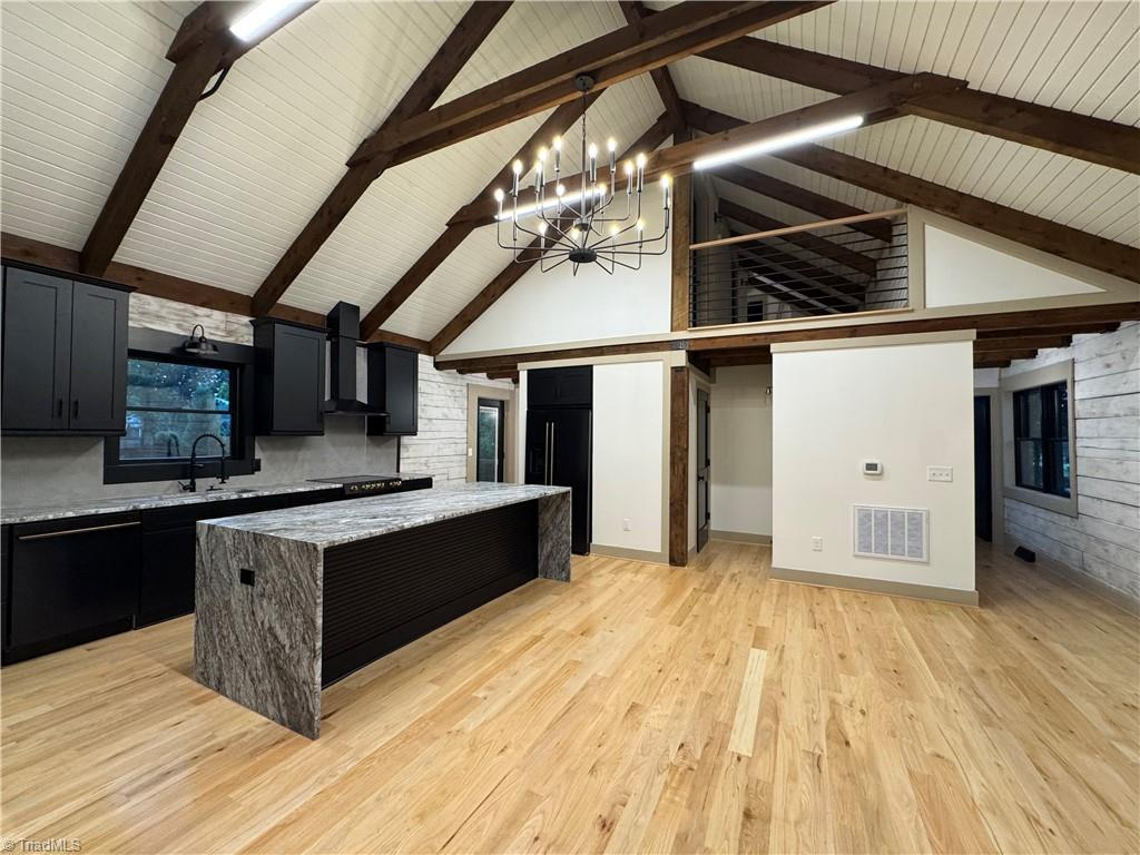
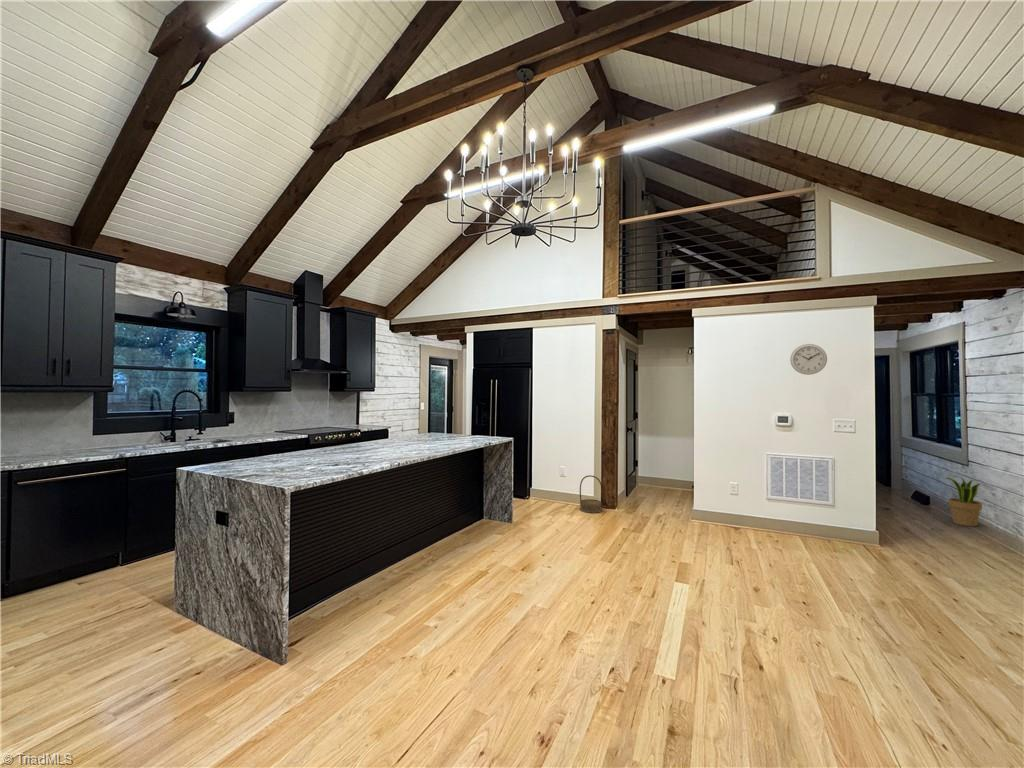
+ potted plant (963, 500)
+ basket (591, 499)
+ wall clock (808, 359)
